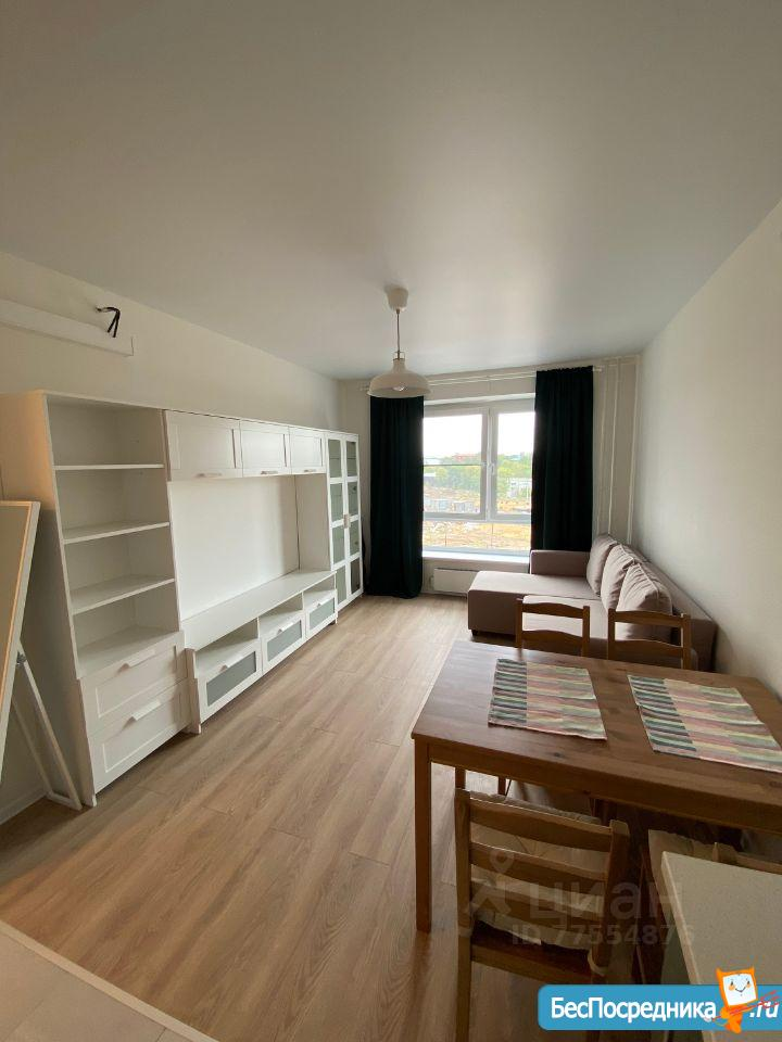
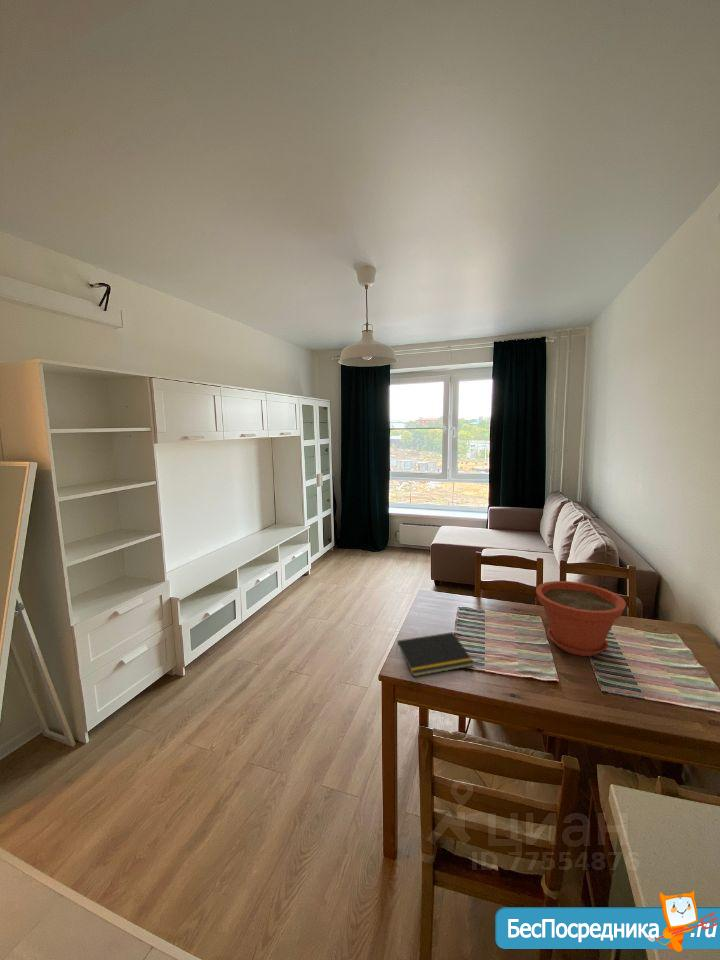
+ plant pot (577, 620)
+ notepad (434, 652)
